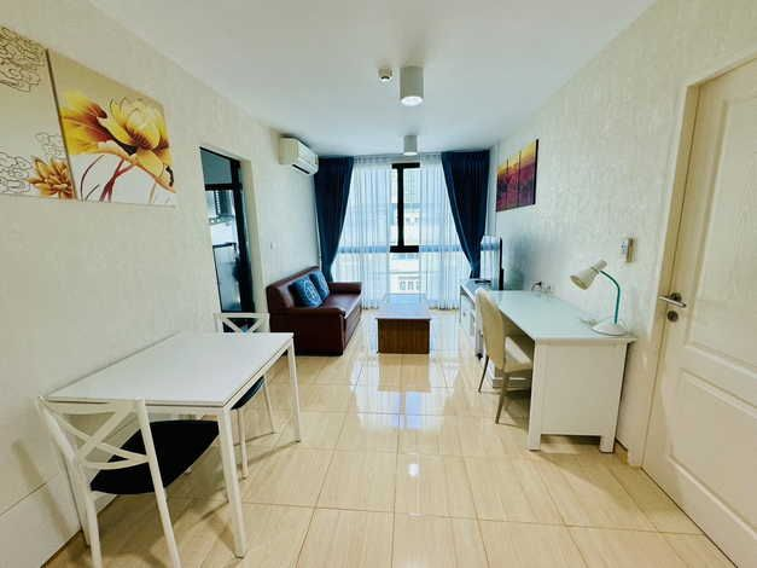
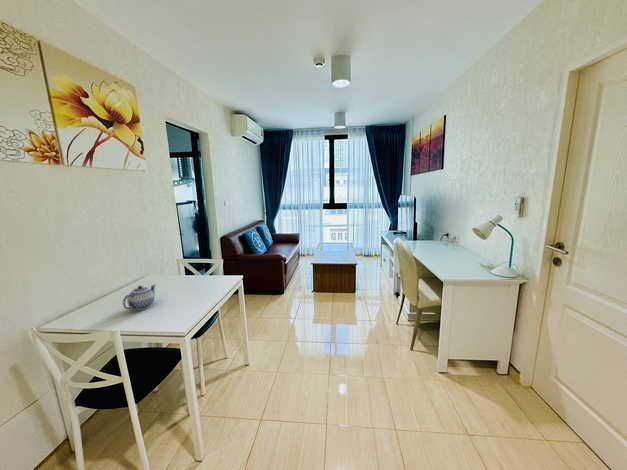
+ teapot (140, 296)
